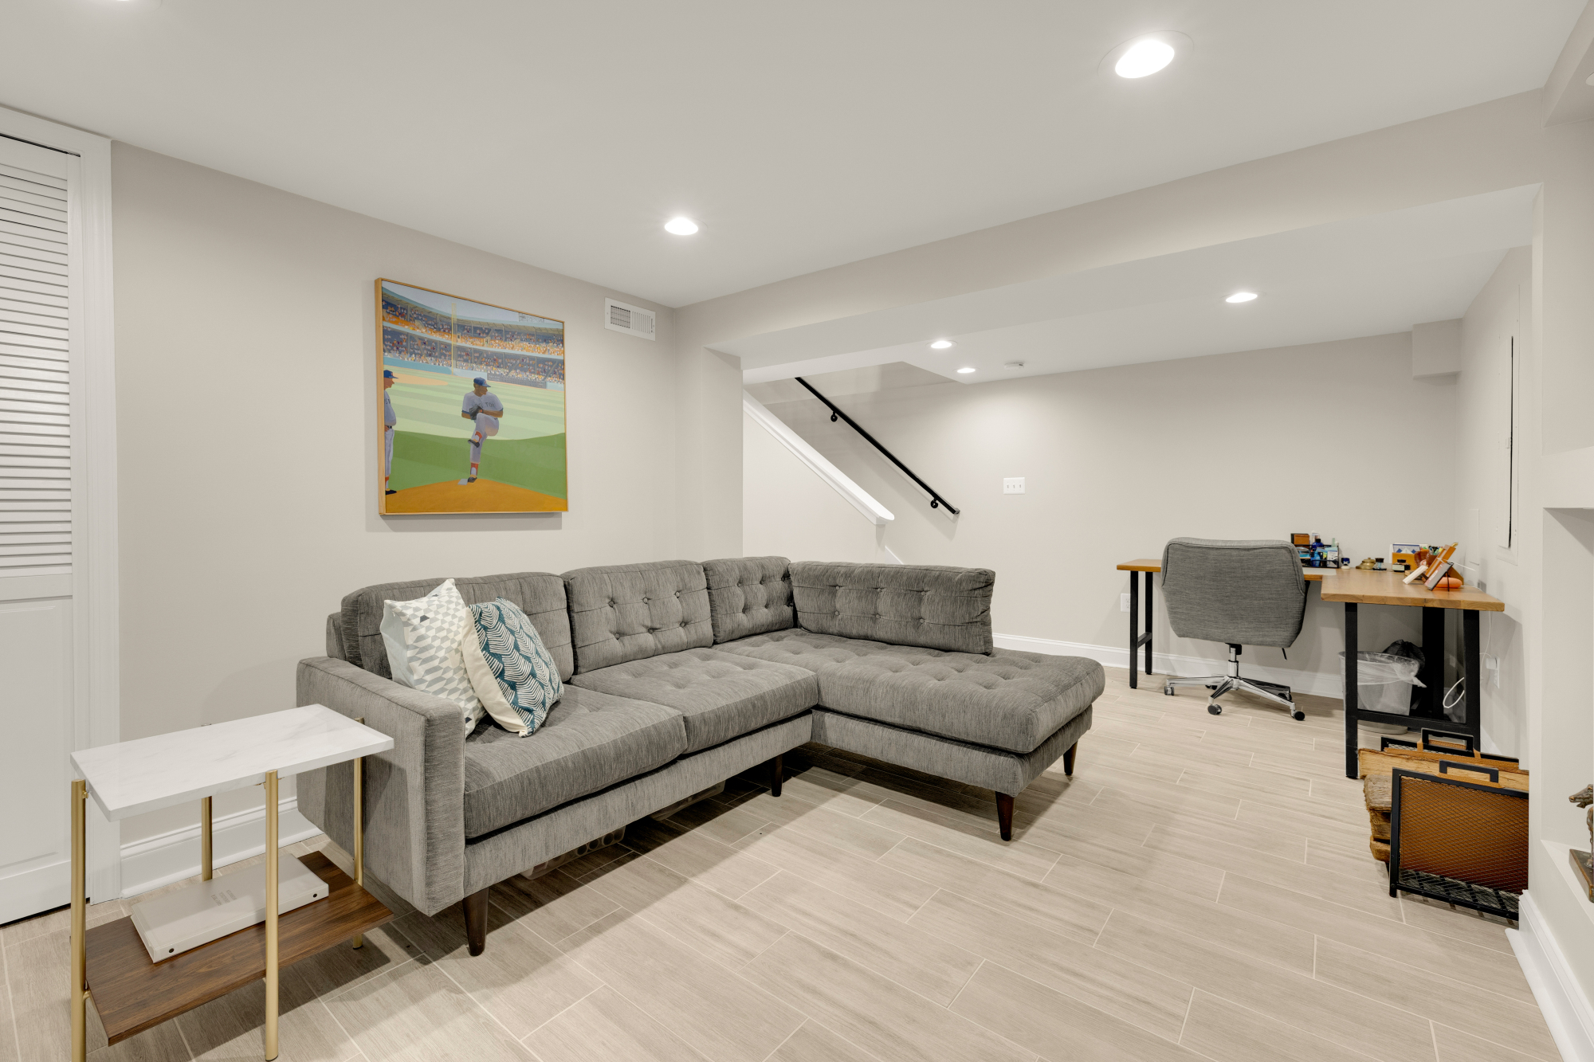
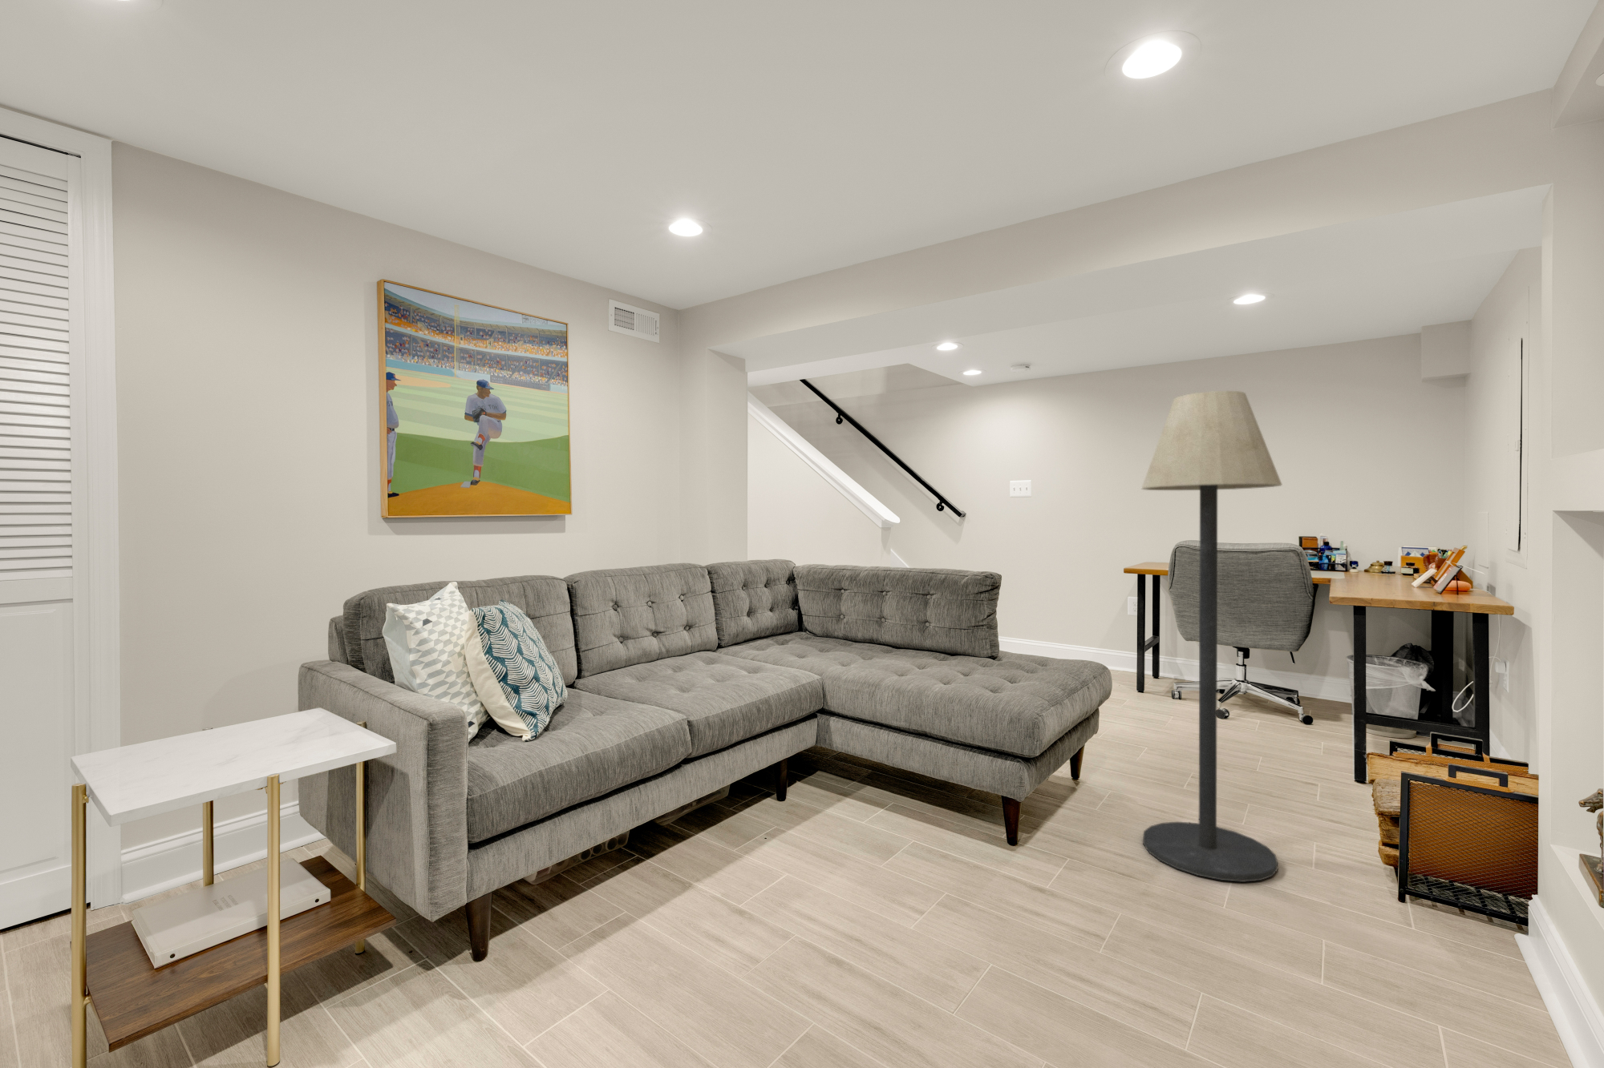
+ floor lamp (1208, 625)
